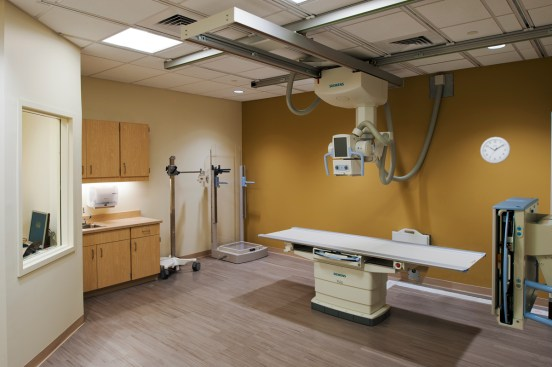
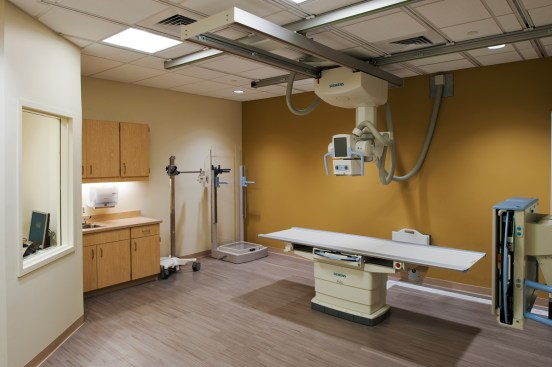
- wall clock (494, 150)
